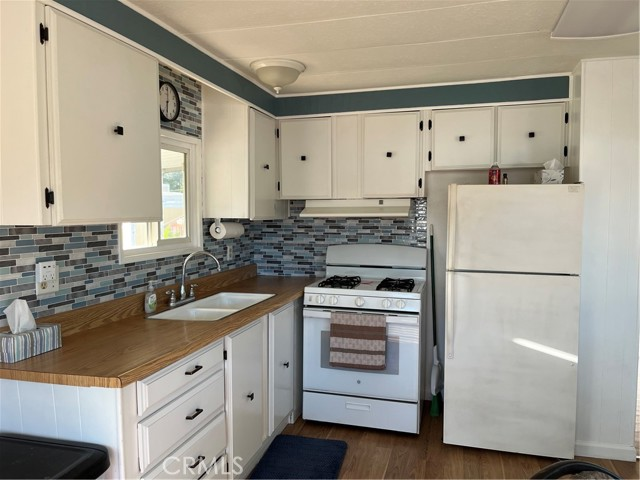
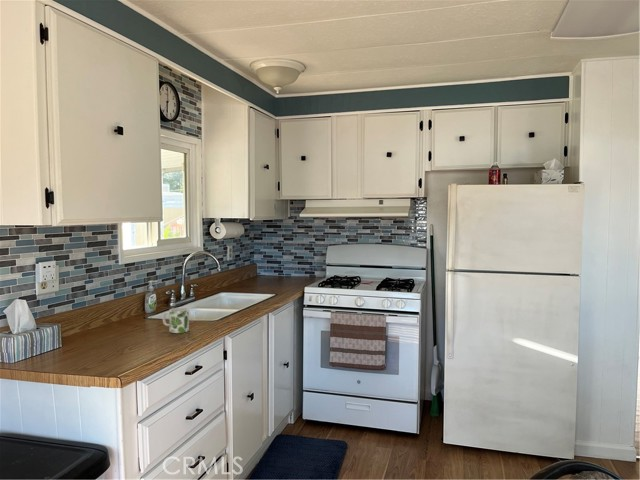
+ mug (175, 319)
